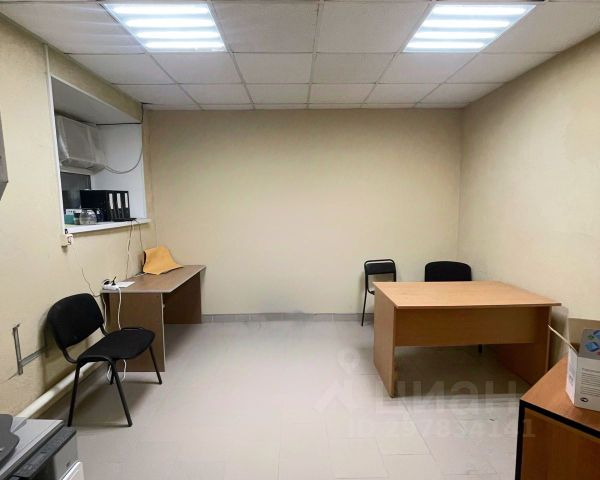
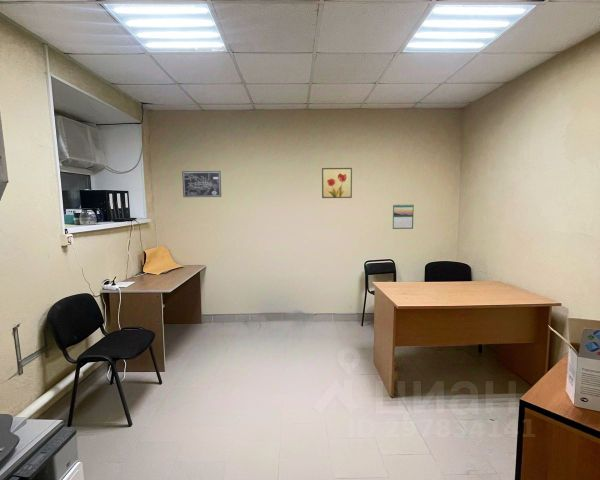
+ wall art (336, 183)
+ wall art (201, 184)
+ calendar (403, 216)
